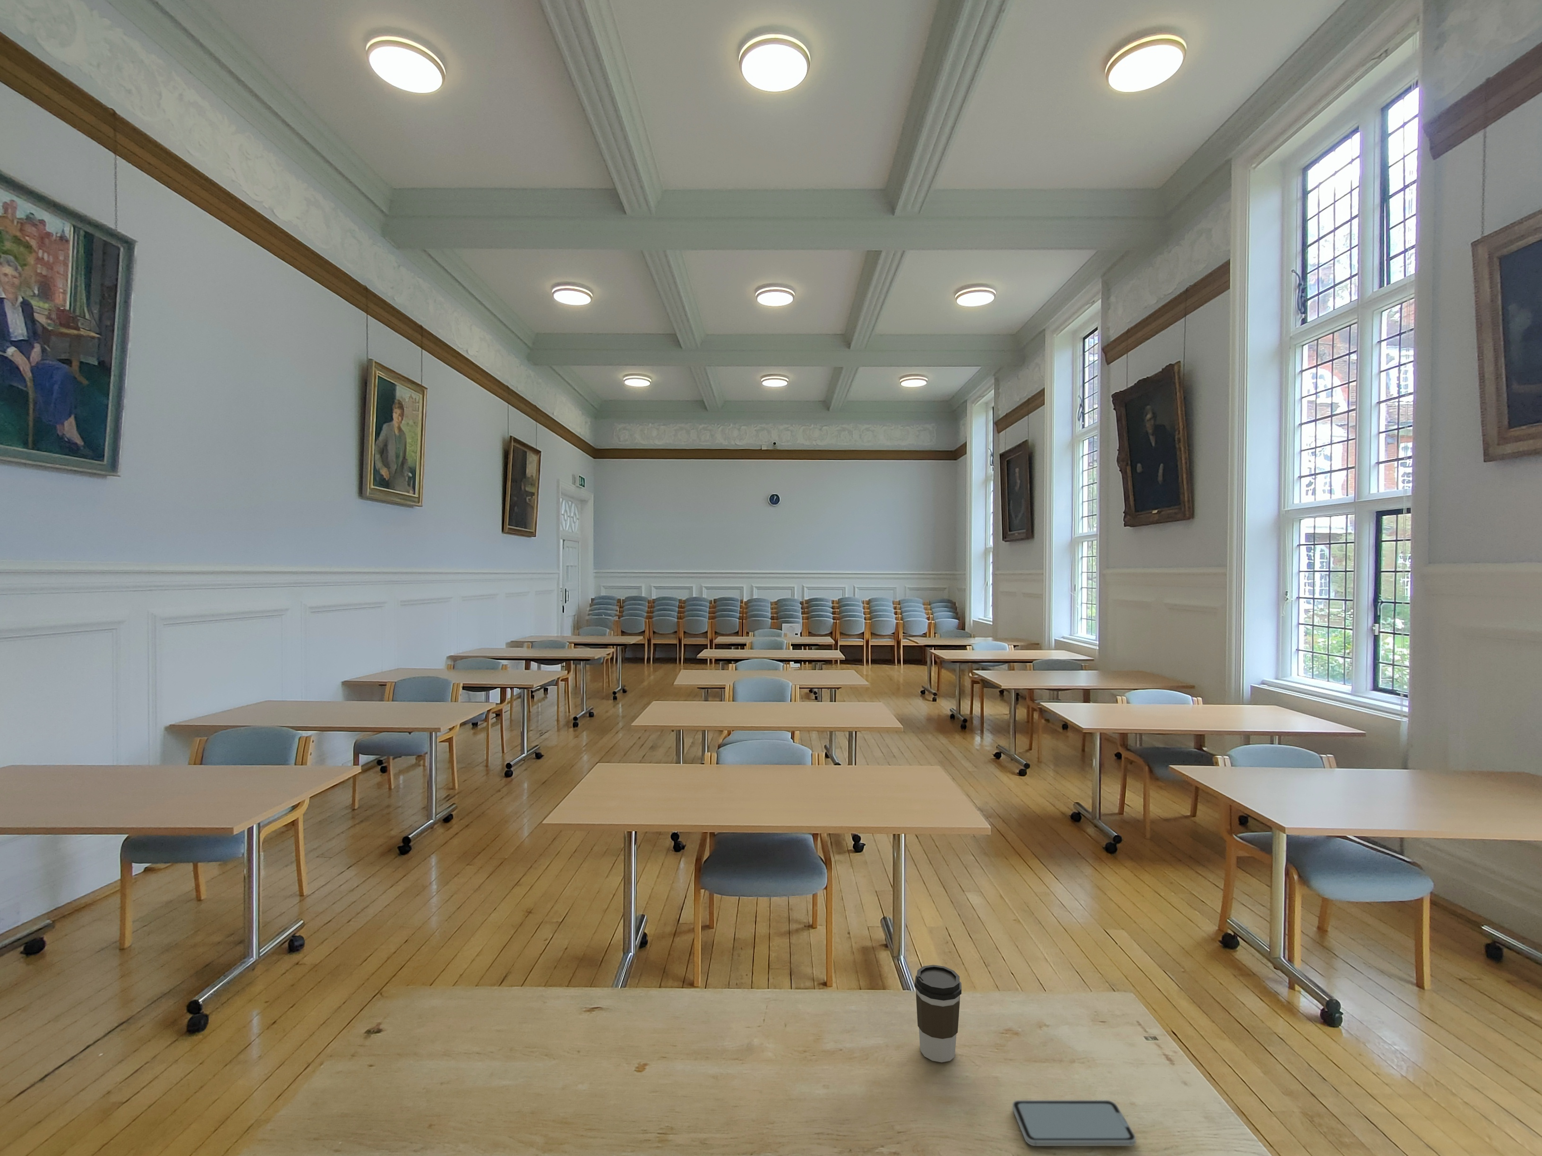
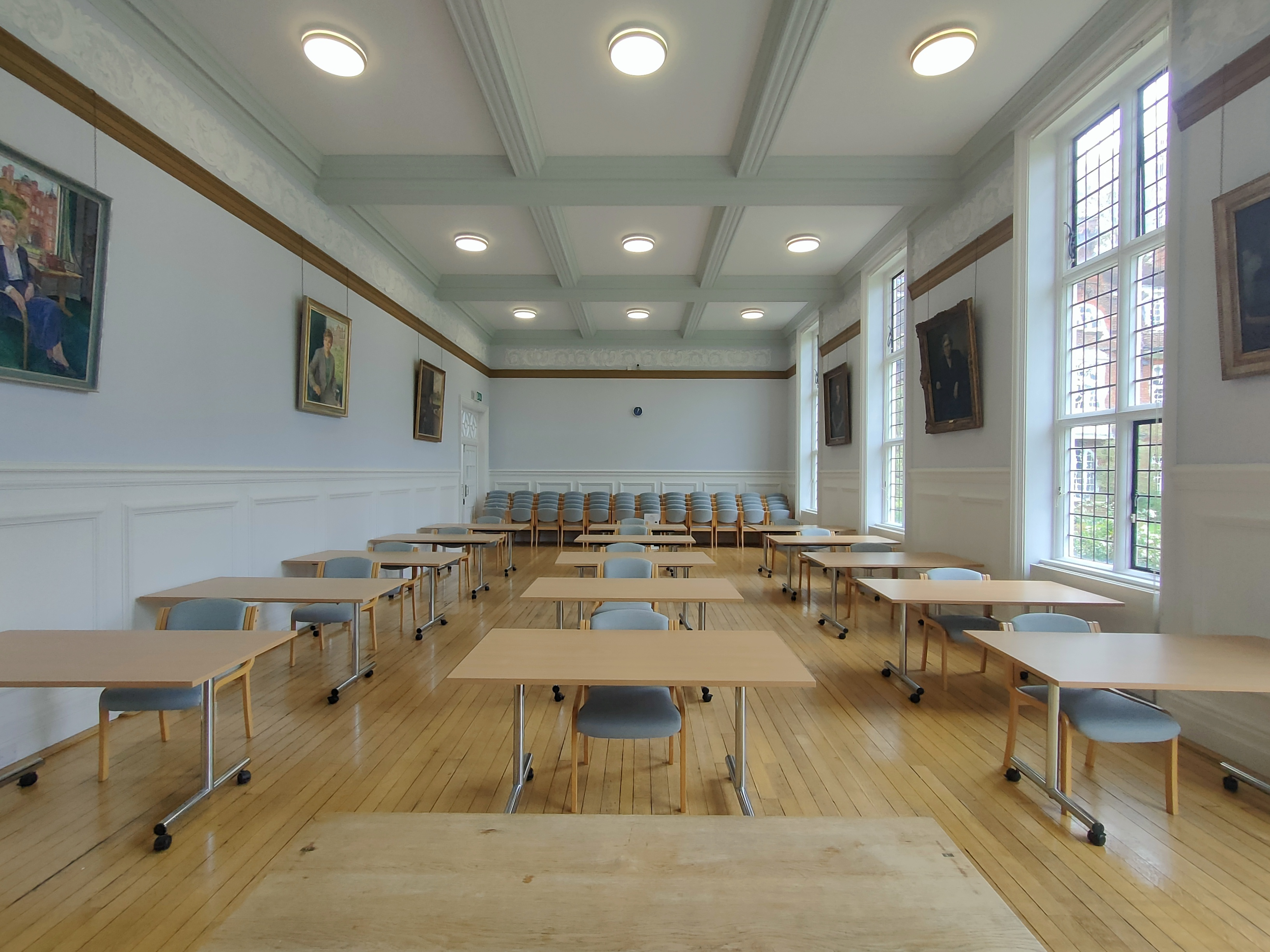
- smartphone (1072, 1122)
- coffee cup (937, 1014)
